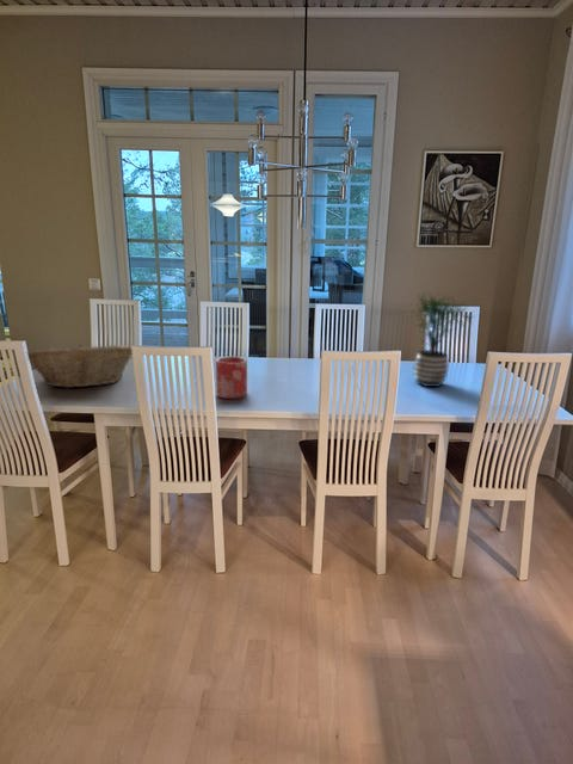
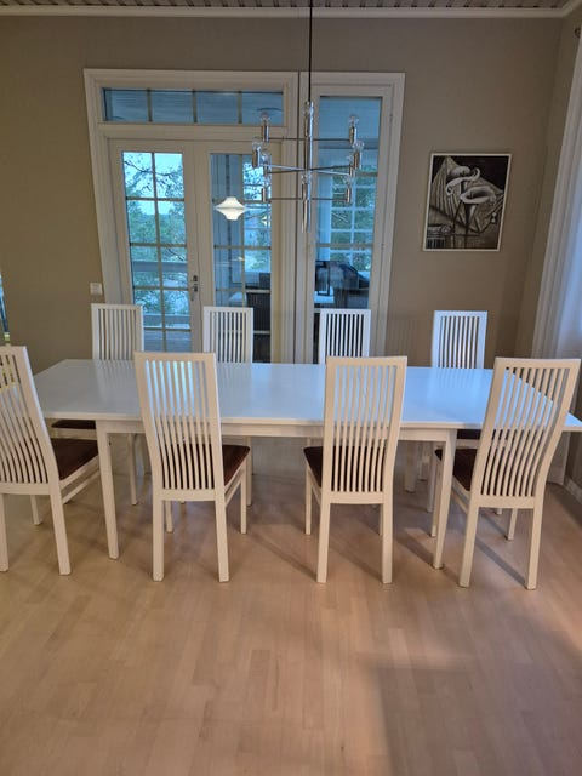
- fruit basket (81, 361)
- vase (233, 378)
- potted plant (436, 339)
